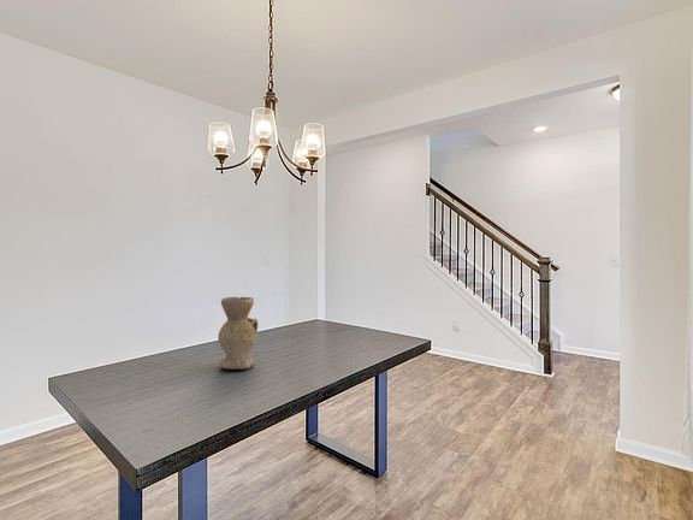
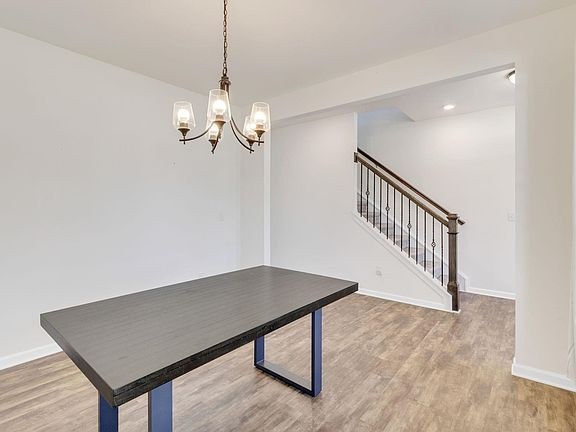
- vase (241, 331)
